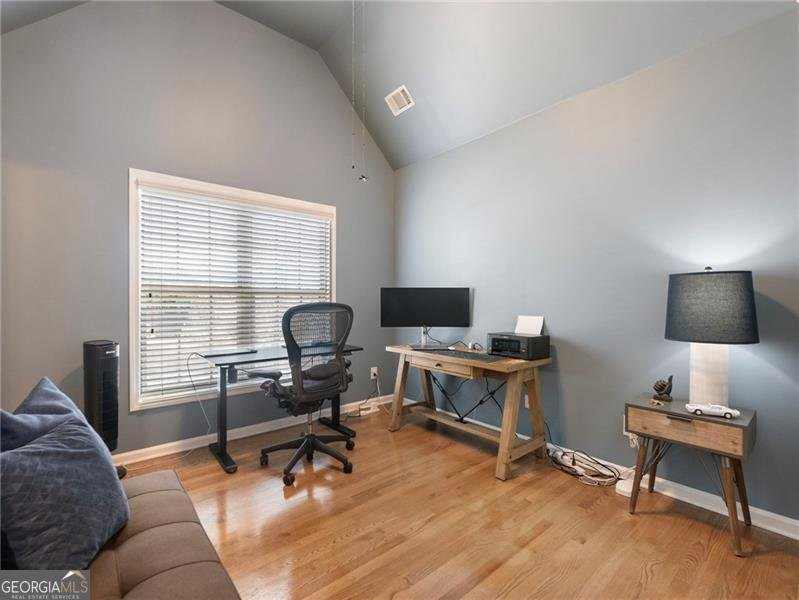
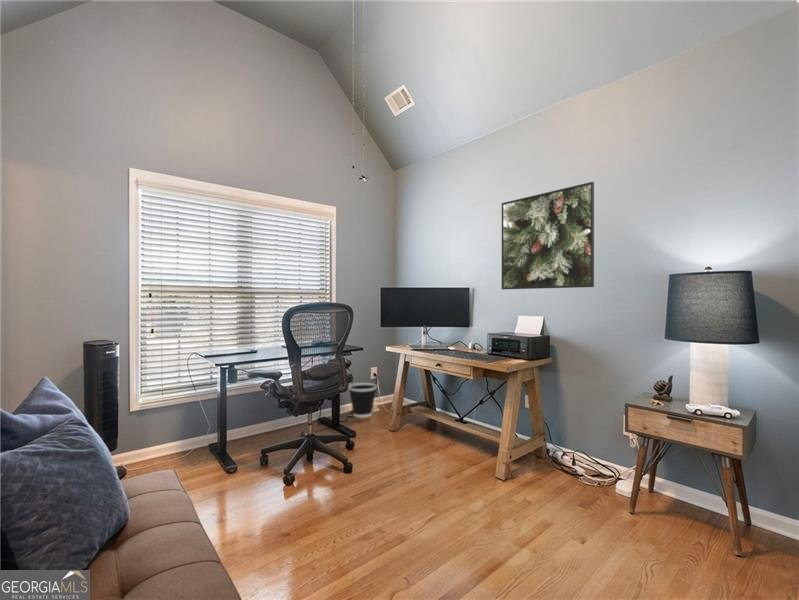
+ wastebasket (362, 400)
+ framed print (543, 240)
